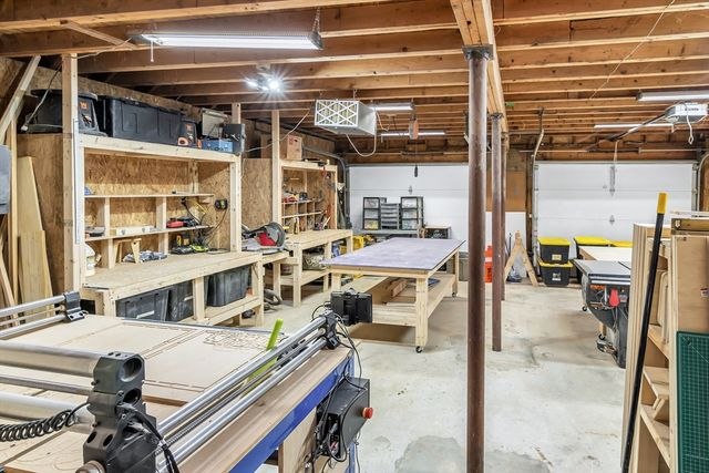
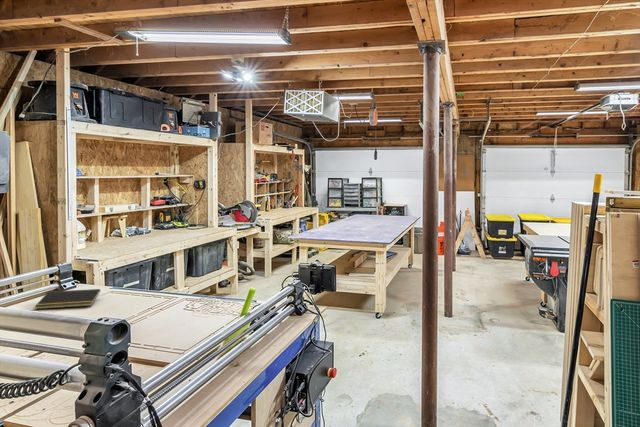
+ notepad (69, 298)
